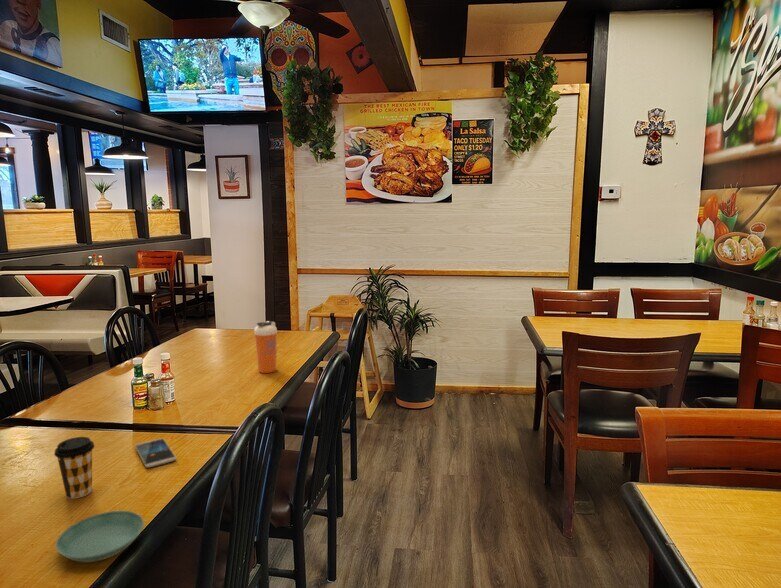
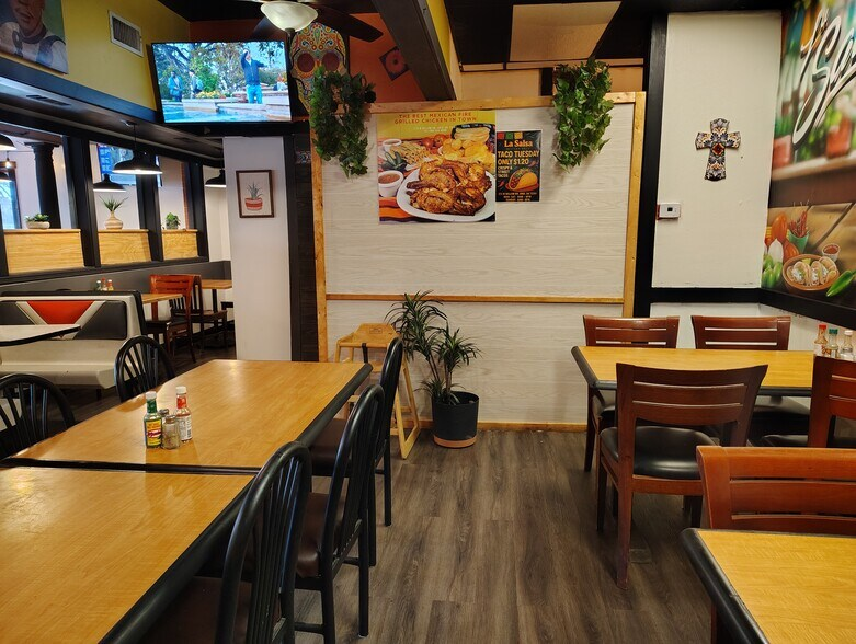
- smartphone (155, 452)
- coffee cup (76, 467)
- saucer (101, 538)
- shaker bottle (266, 346)
